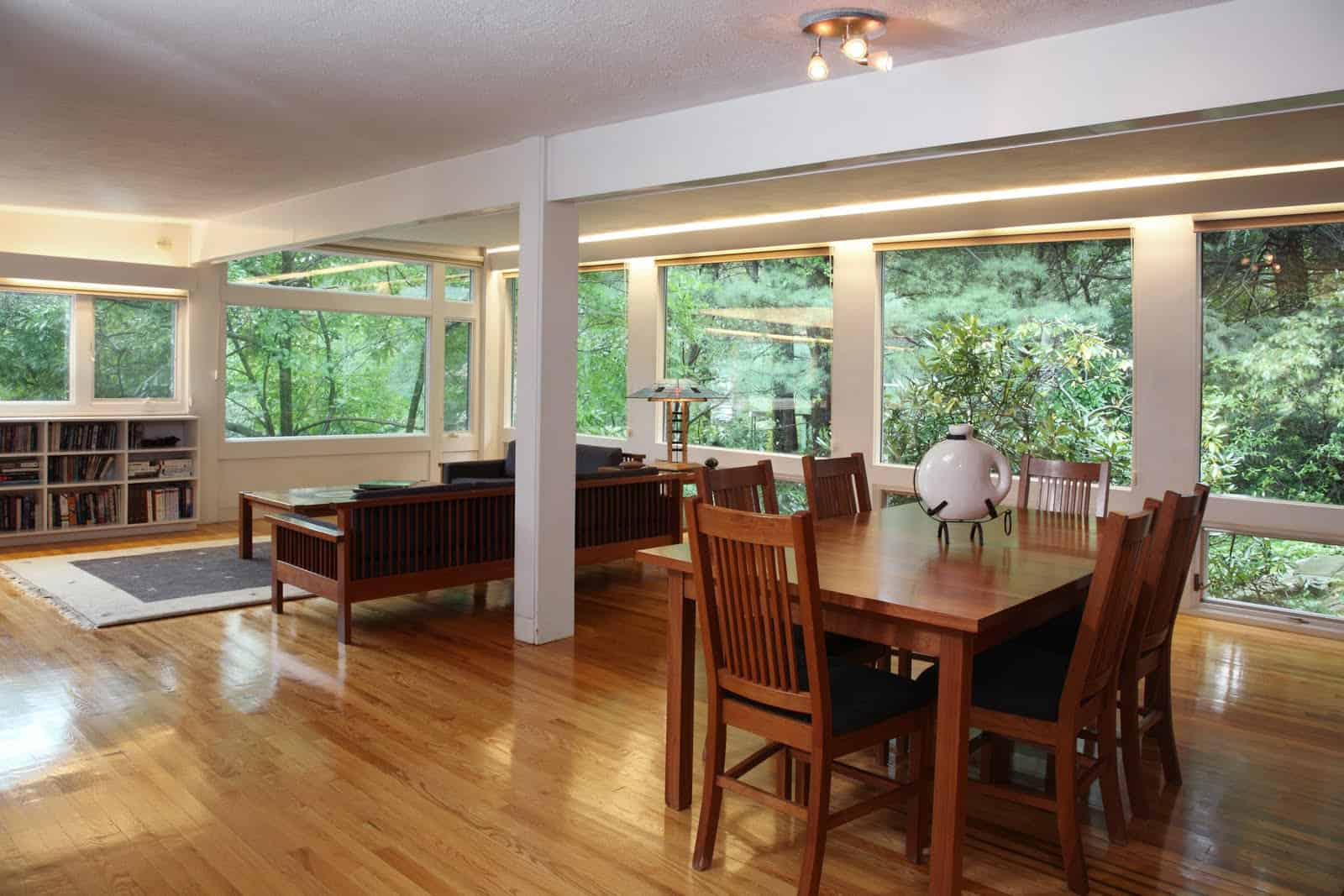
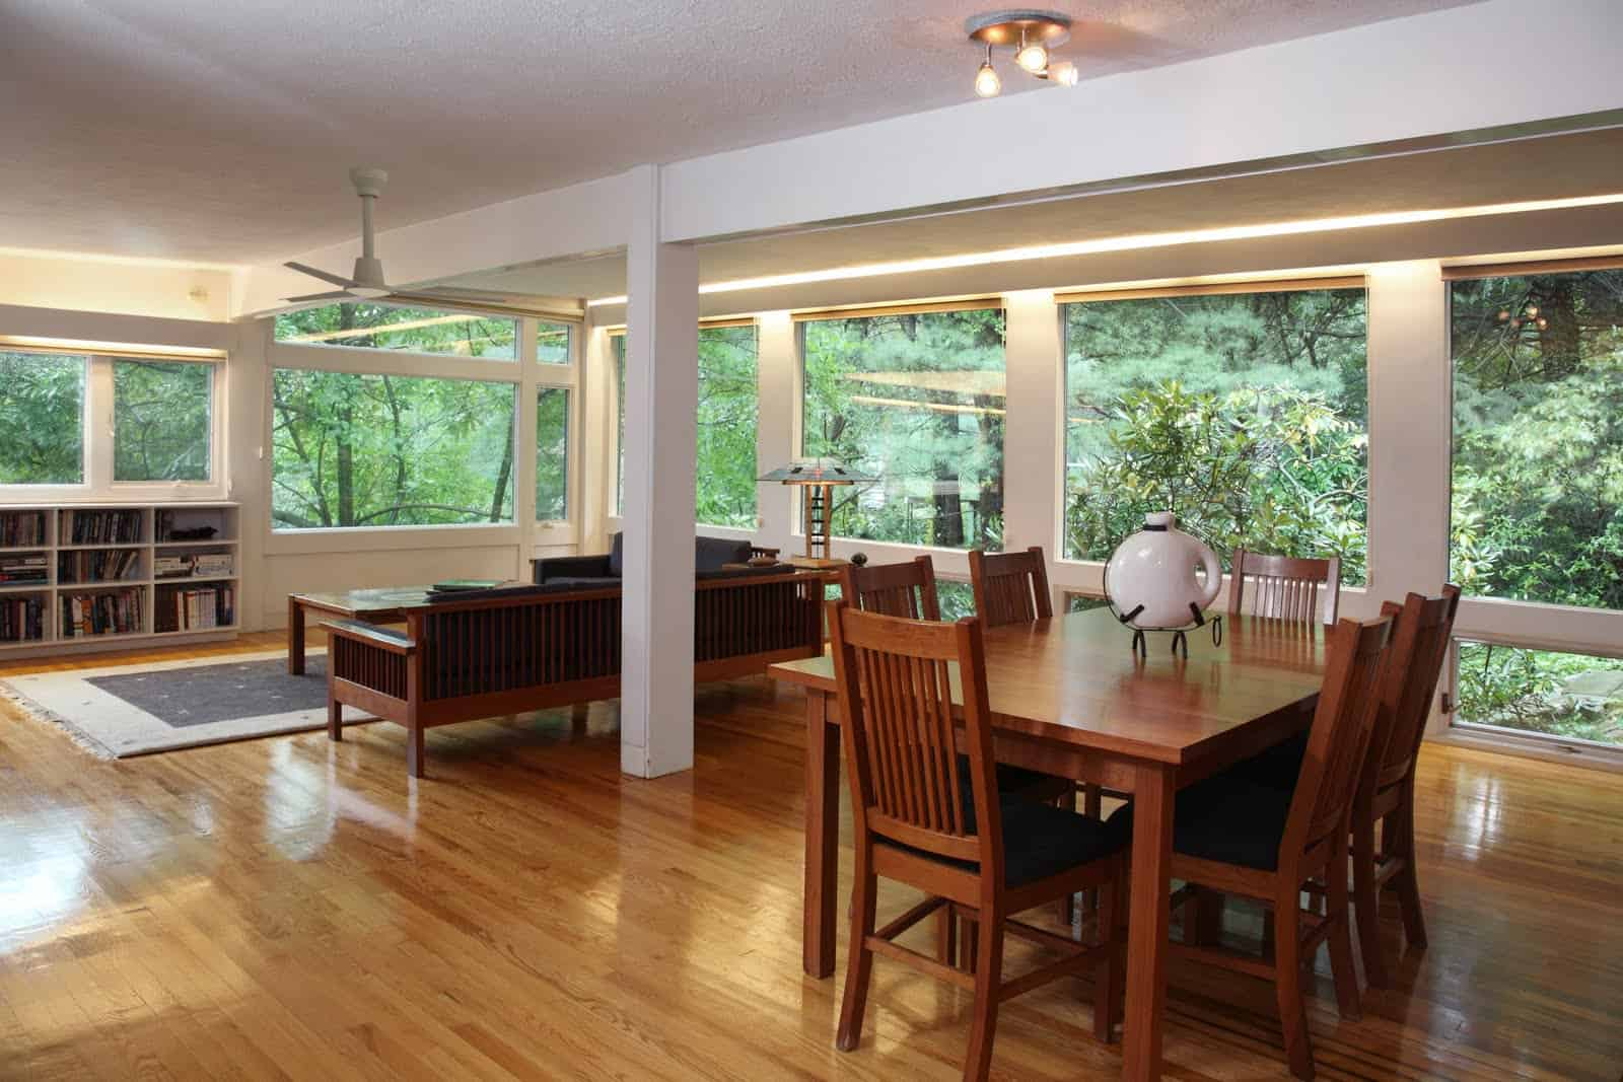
+ ceiling fan (373, 234)
